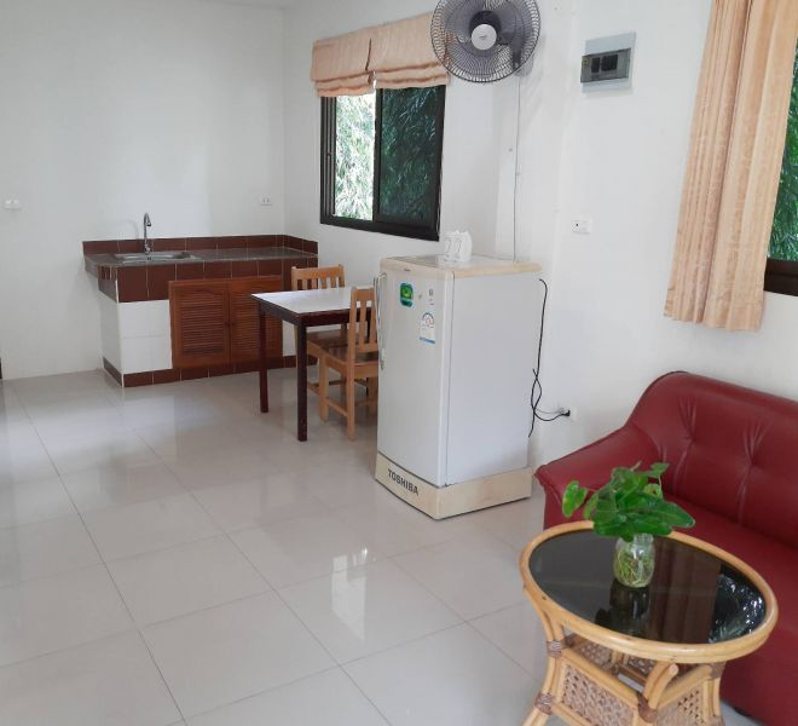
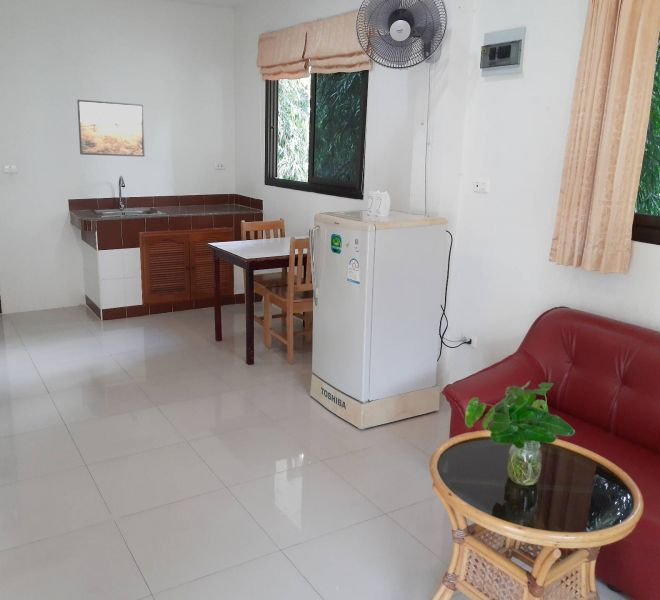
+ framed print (112, 129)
